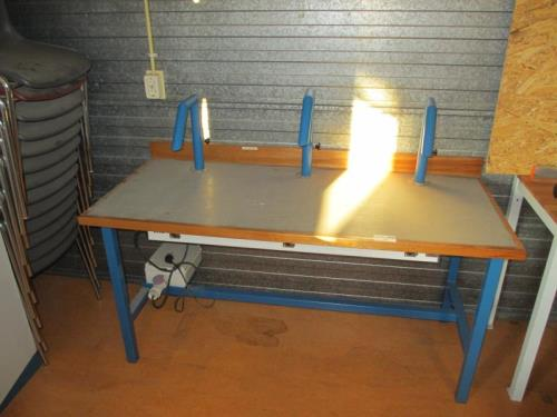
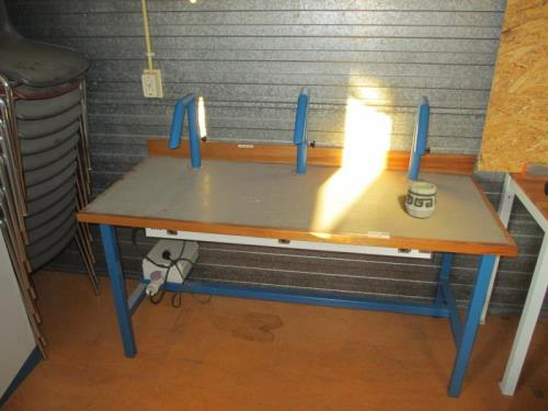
+ cup (421, 199)
